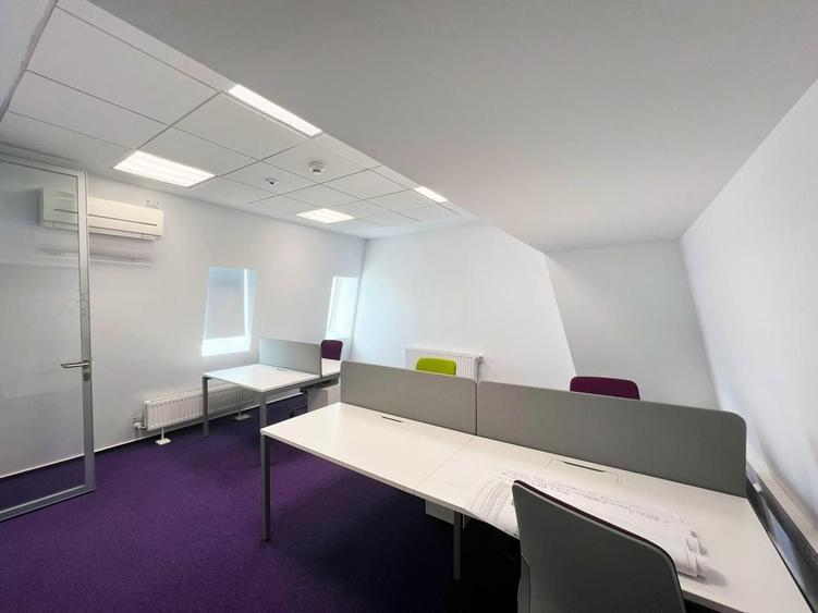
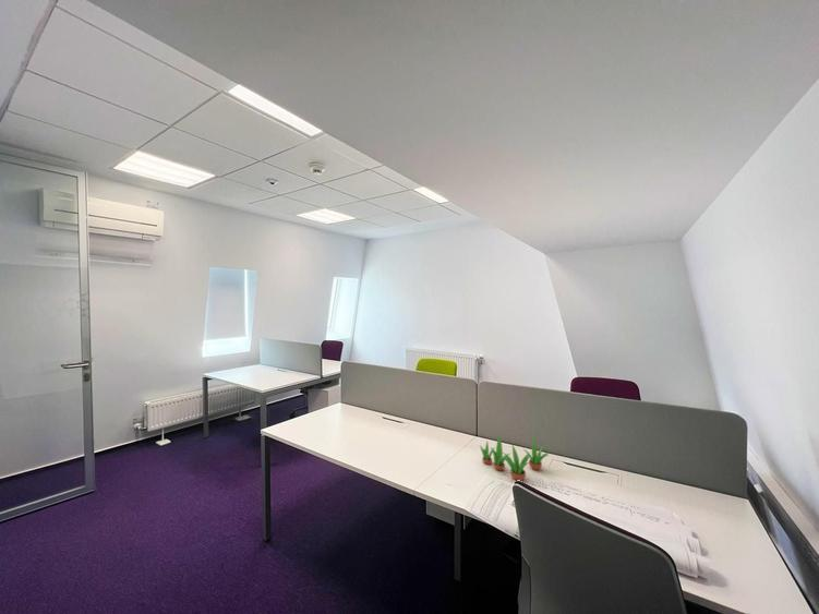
+ succulent plant (513, 452)
